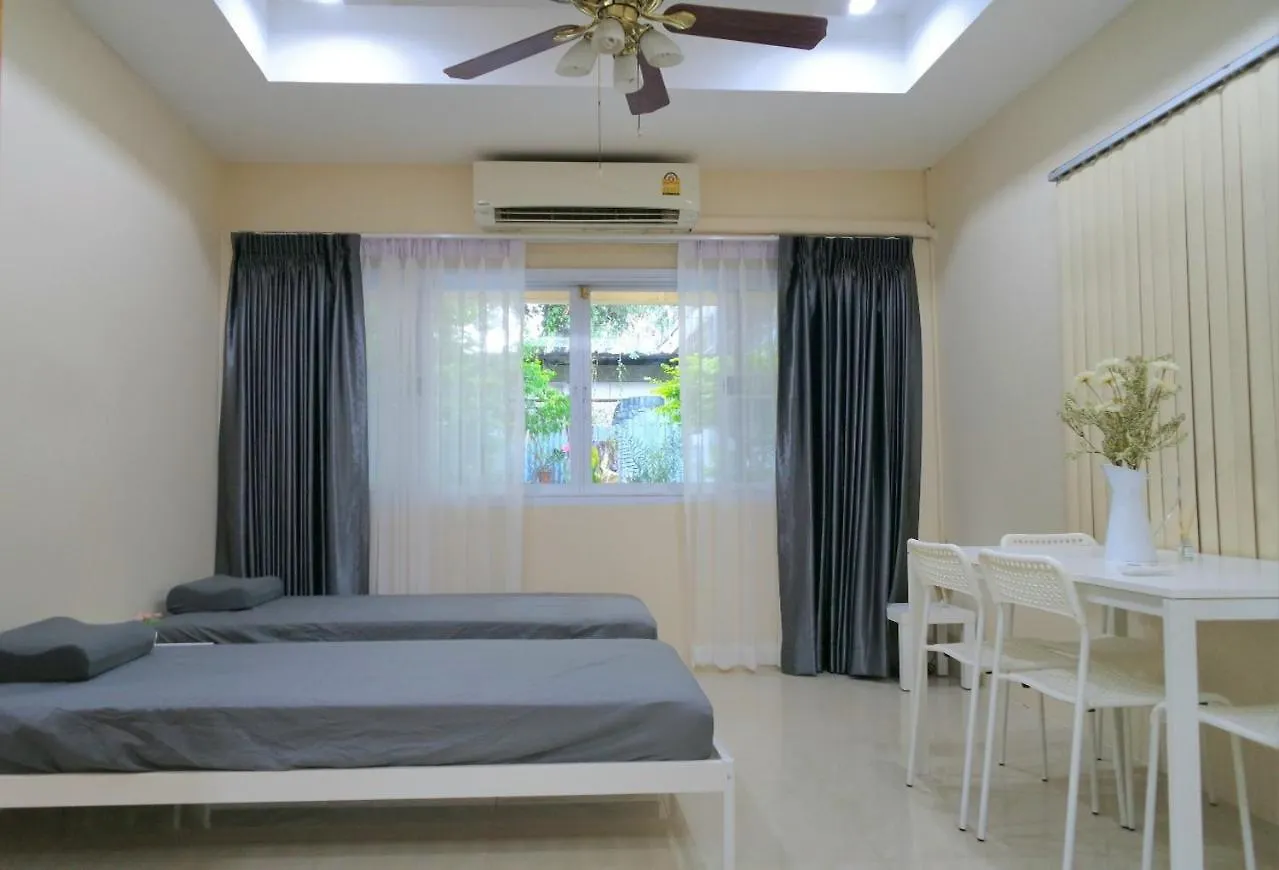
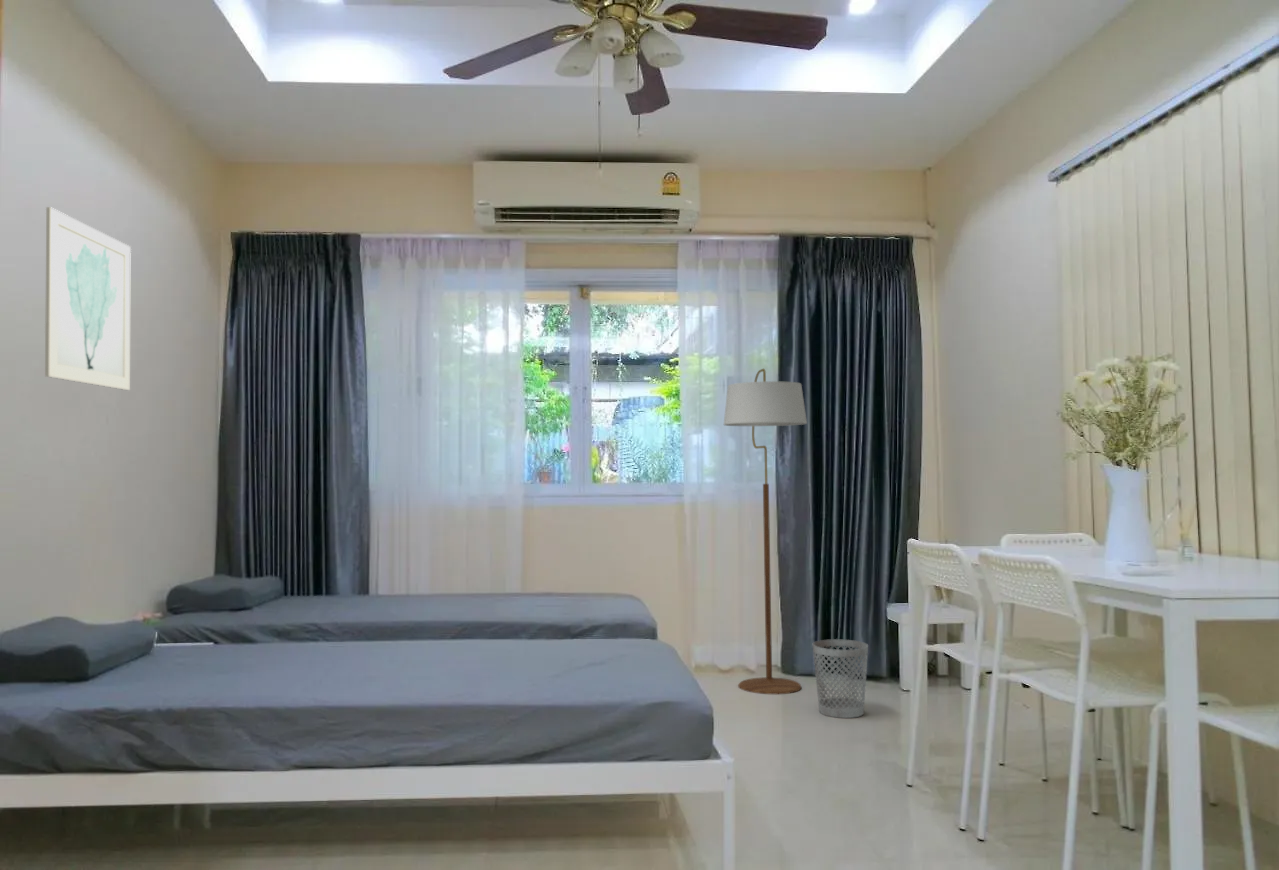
+ floor lamp (765, 526)
+ wall art (91, 305)
+ wastebasket (841, 678)
